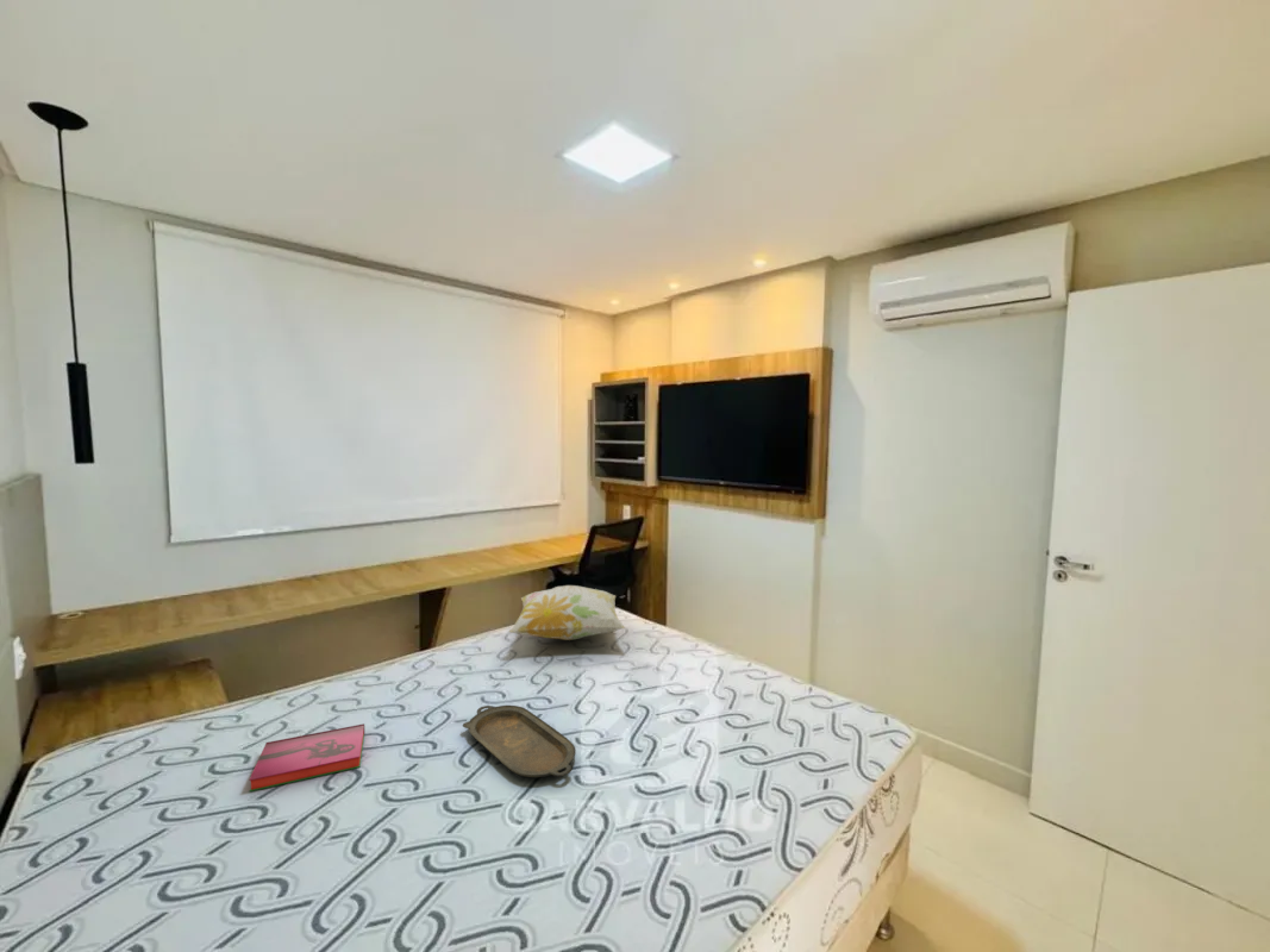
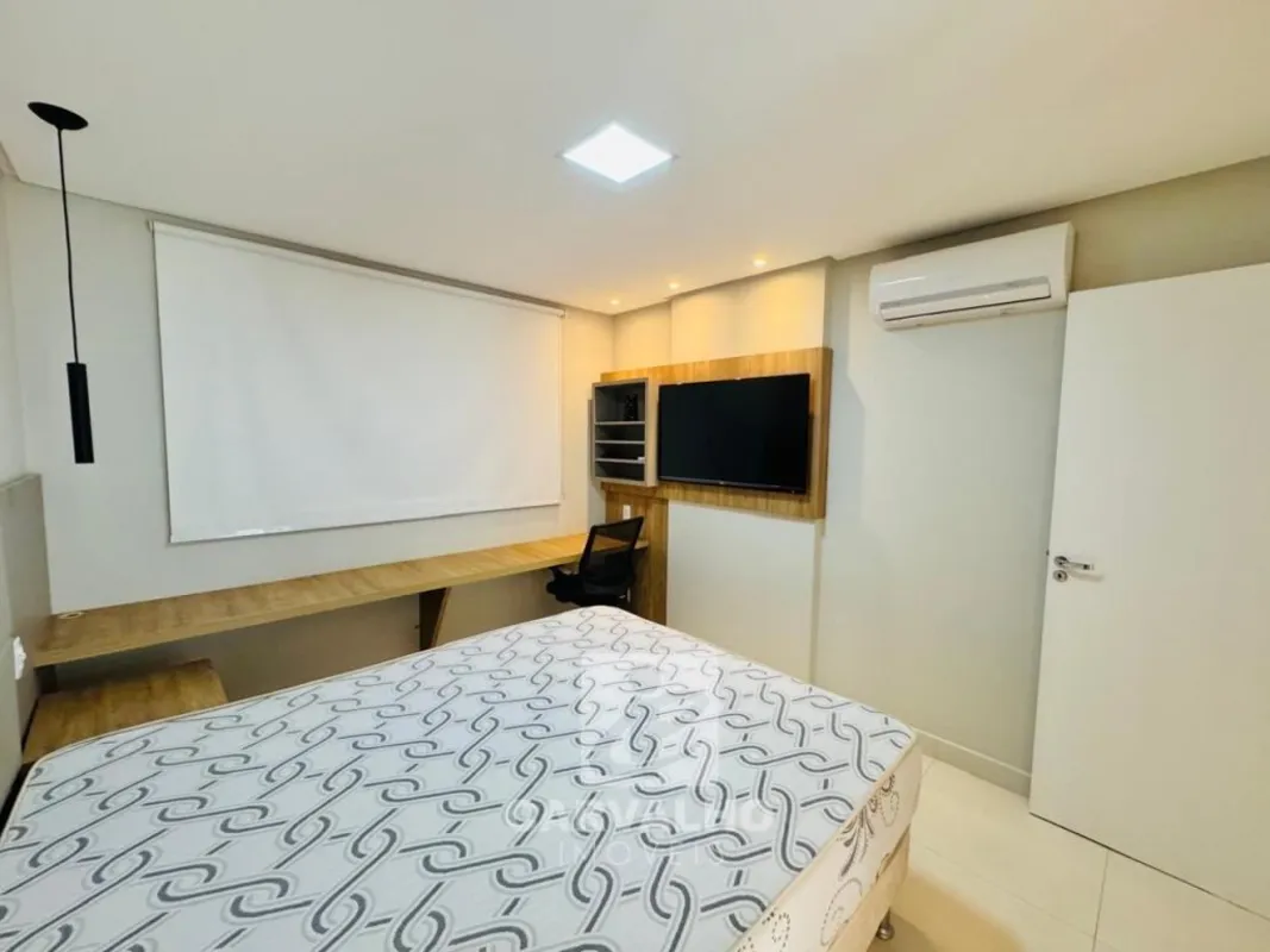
- hardback book (312, 753)
- serving tray (519, 740)
- decorative pillow (568, 610)
